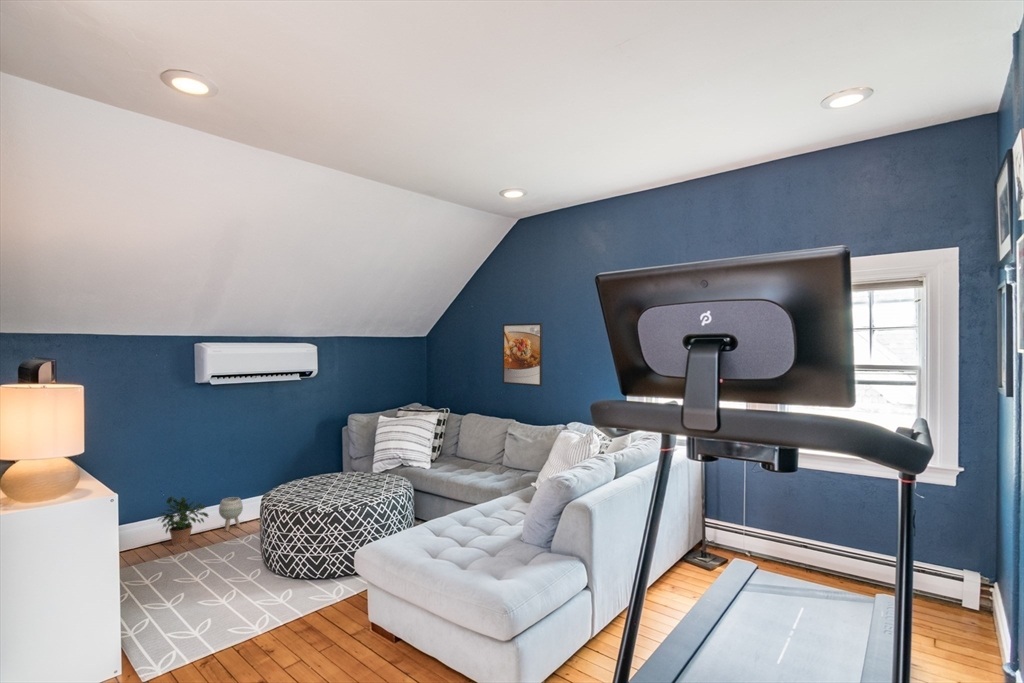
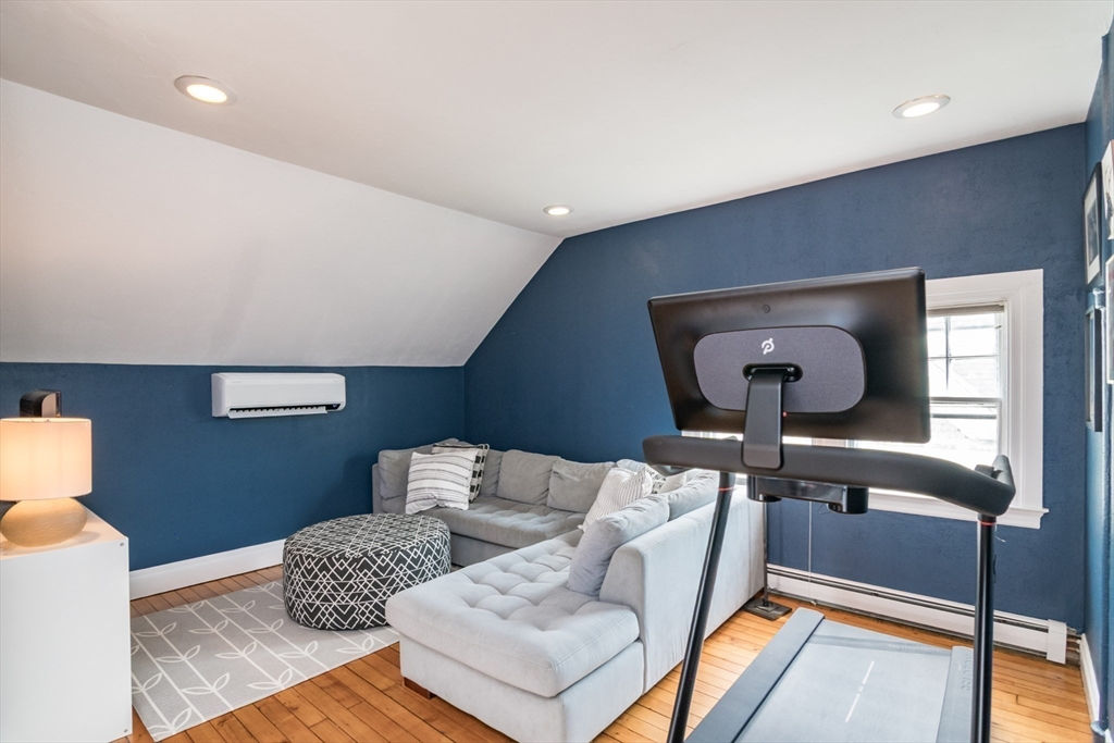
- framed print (522, 354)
- potted plant (185, 517)
- planter (230, 514)
